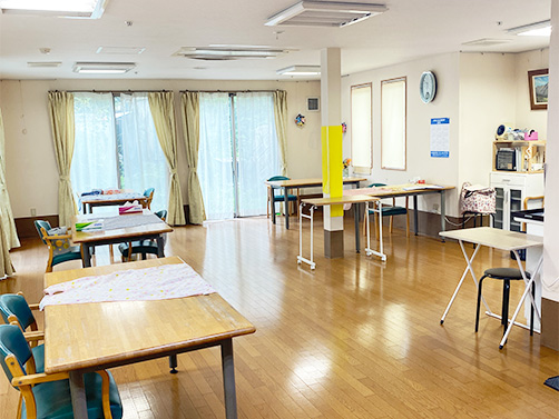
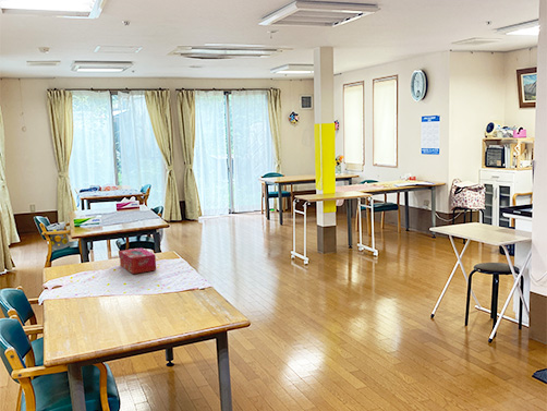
+ tissue box (137, 259)
